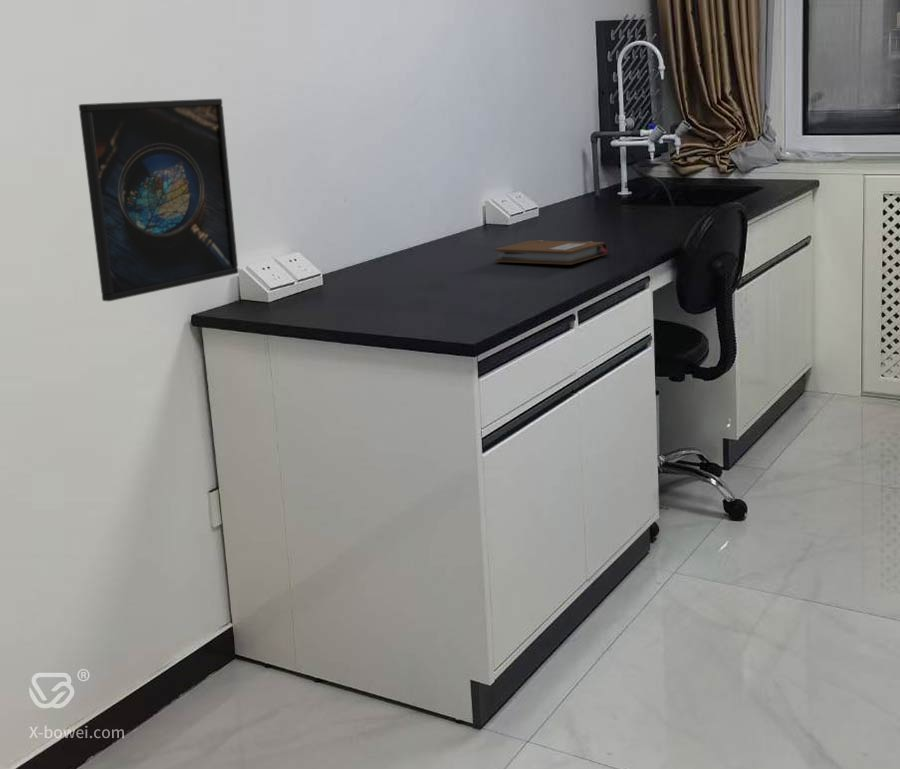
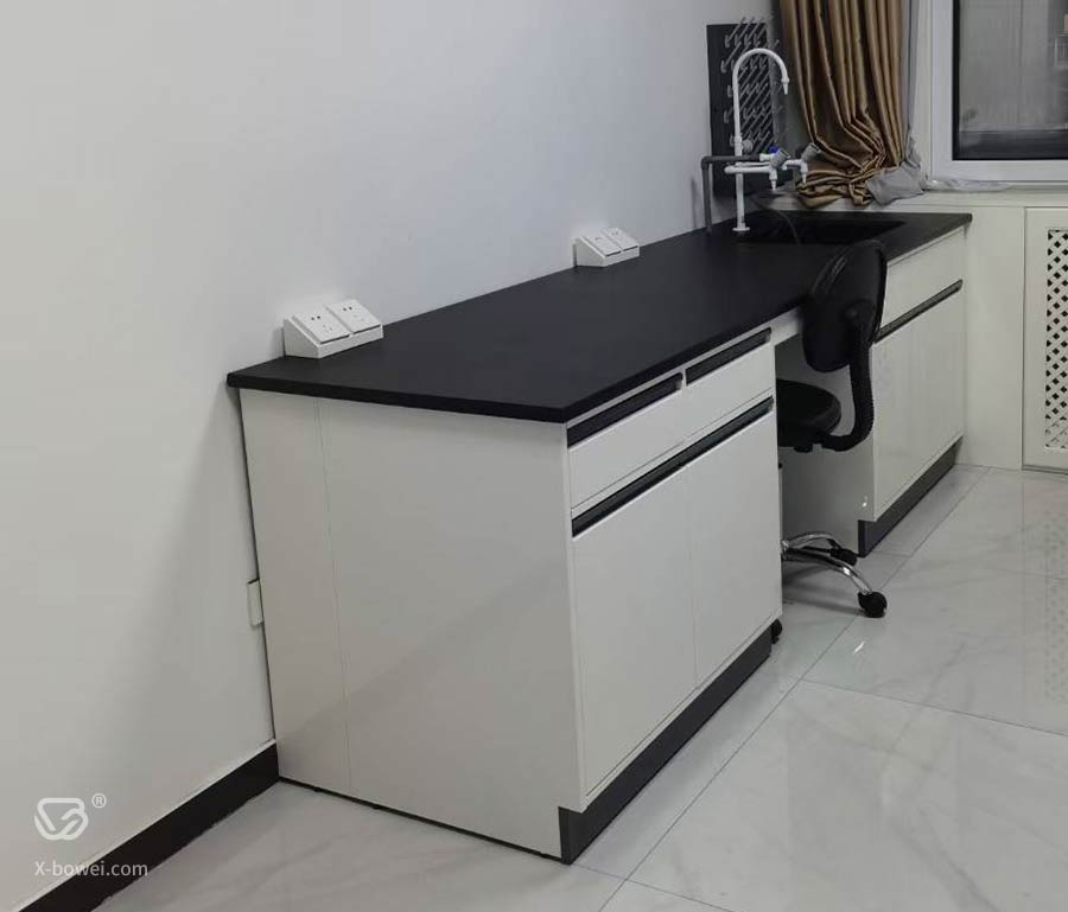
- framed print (164, 195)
- notebook (553, 251)
